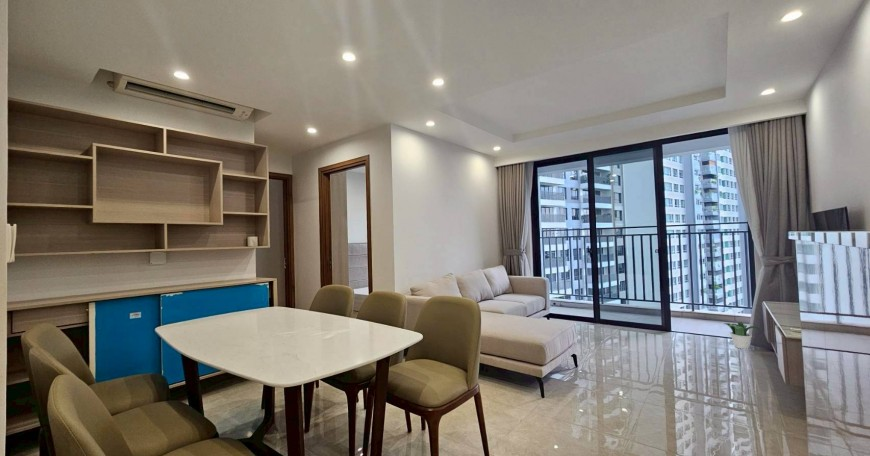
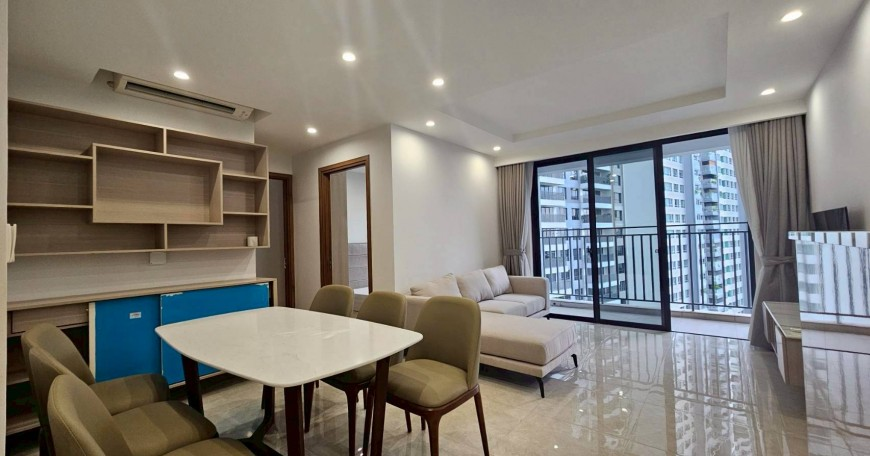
- potted plant (741, 335)
